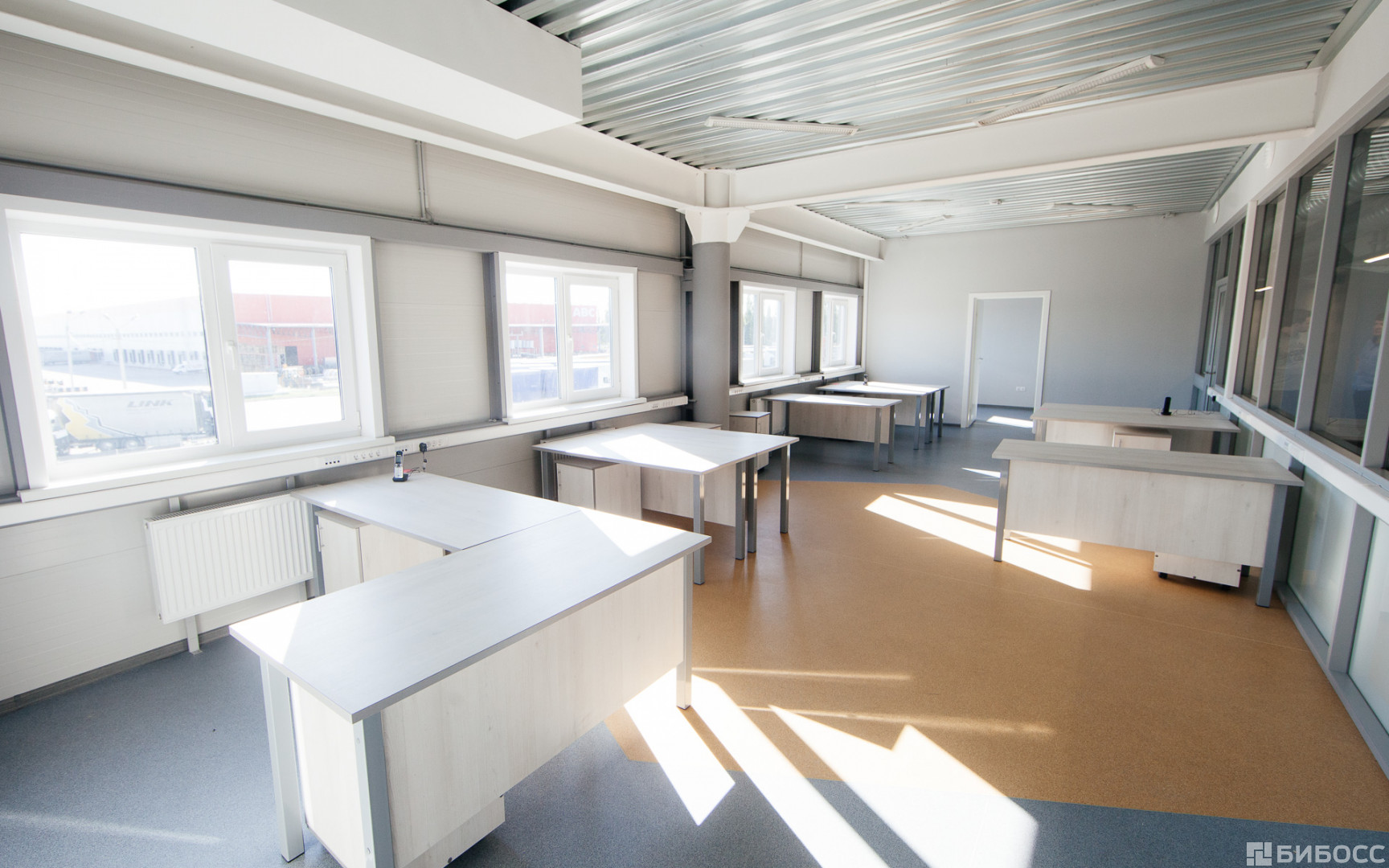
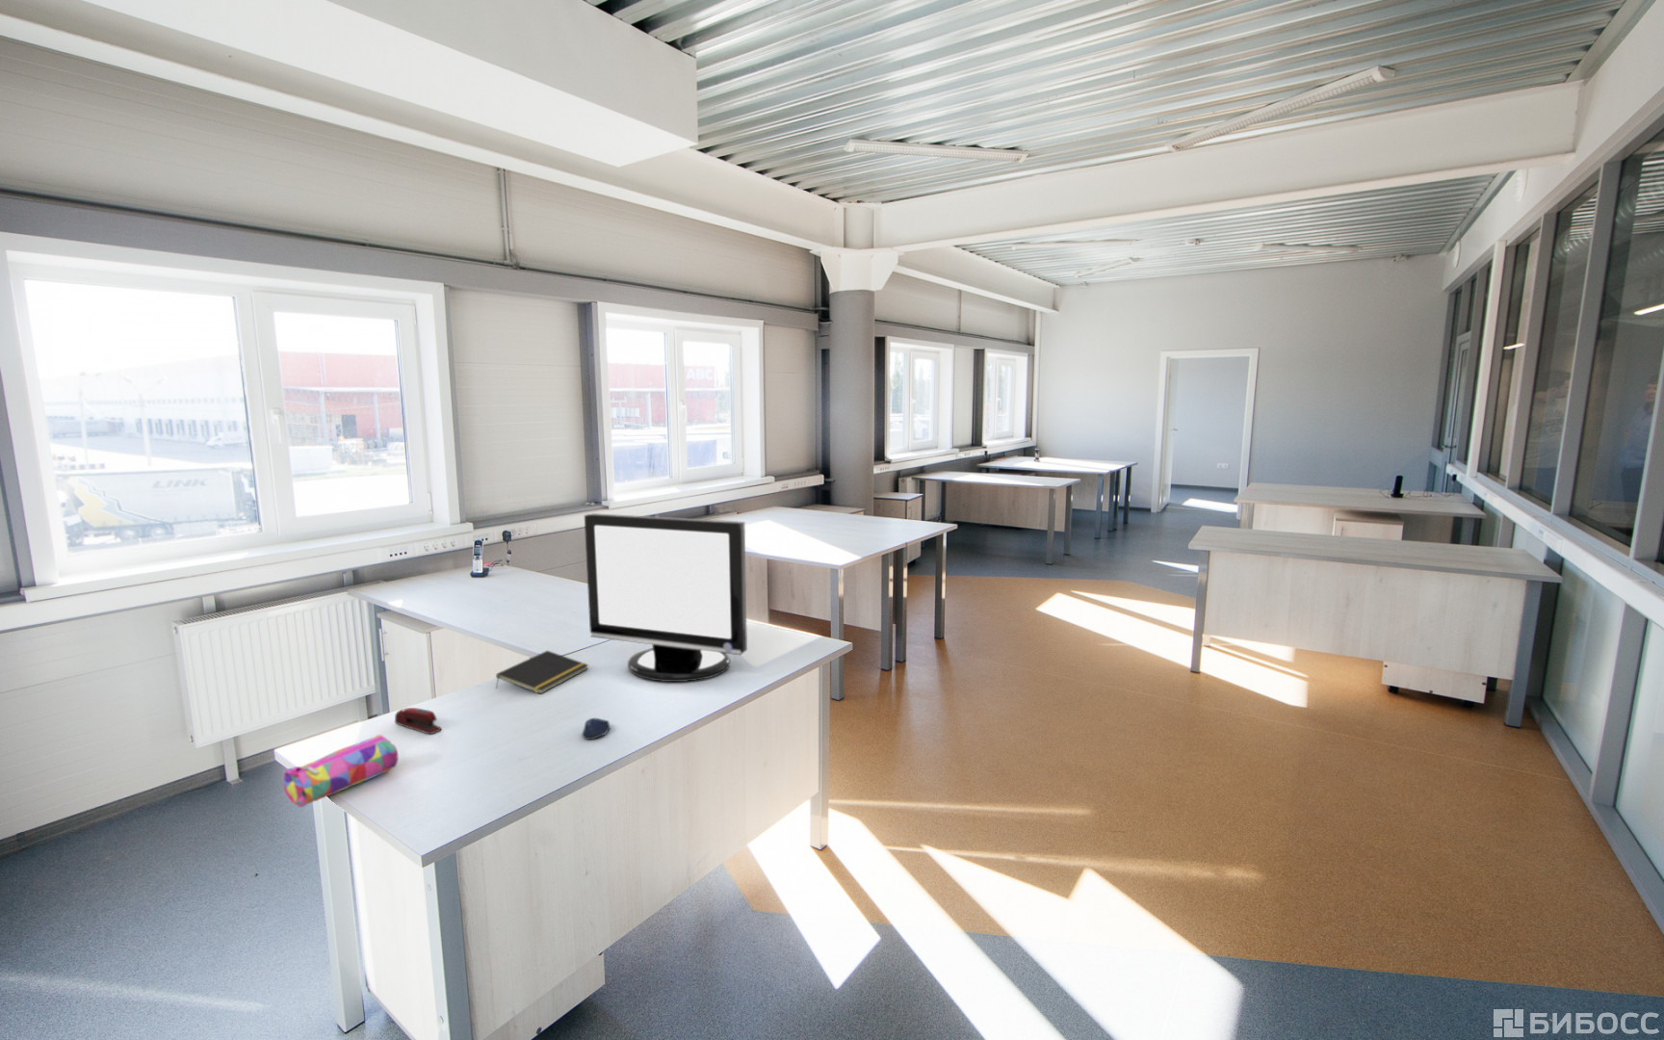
+ monitor (676, 592)
+ pencil case (341, 768)
+ notepad (544, 670)
+ stapler (416, 718)
+ computer mouse (597, 725)
